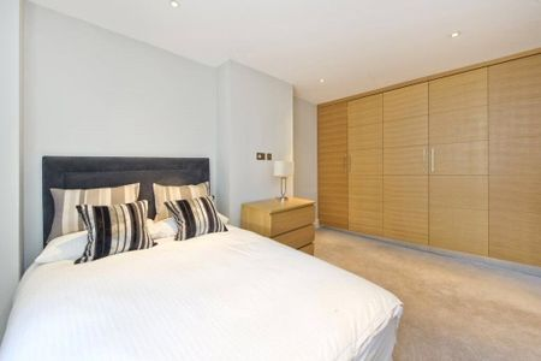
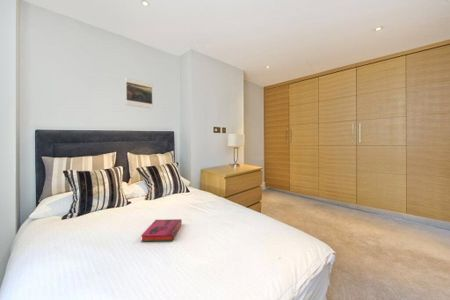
+ hardback book (163, 229)
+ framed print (139, 93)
